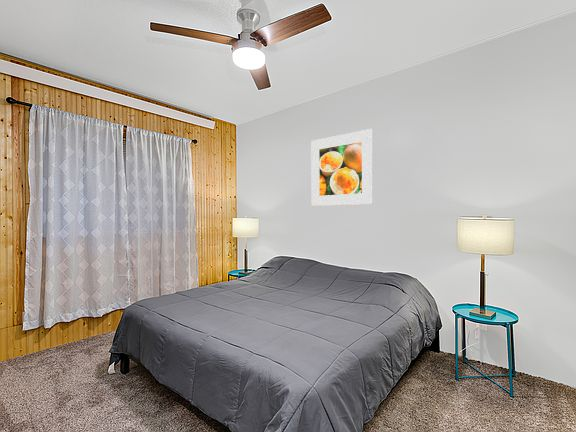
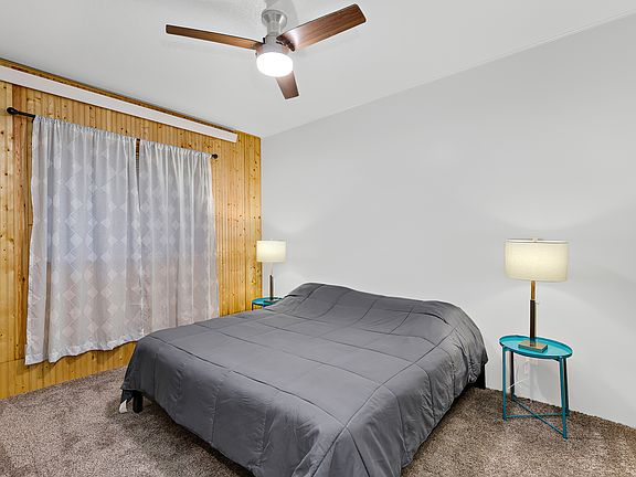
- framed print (339, 170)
